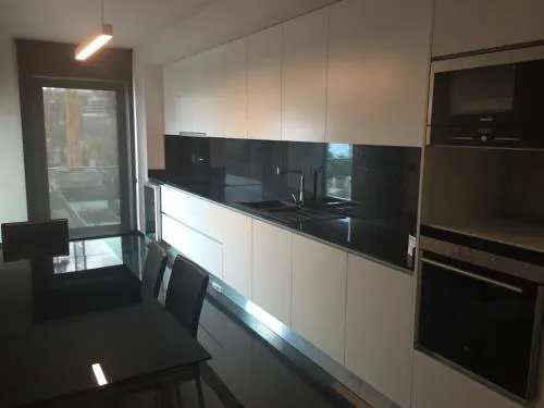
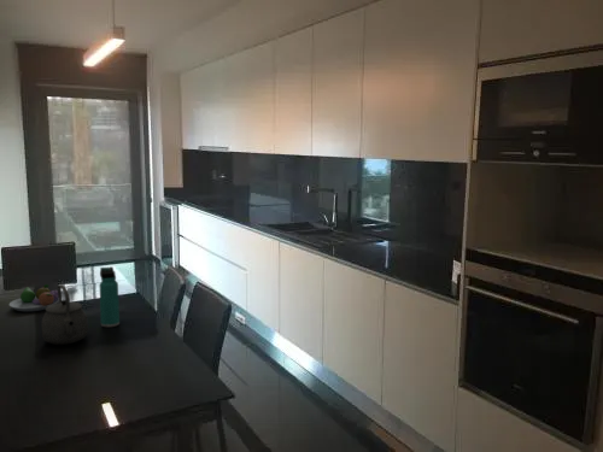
+ tea kettle (65, 316)
+ thermos bottle (109, 295)
+ fruit bowl (35, 297)
